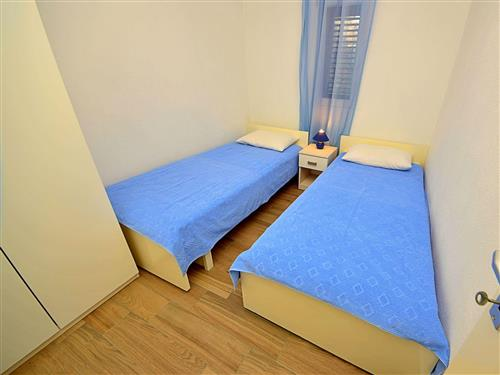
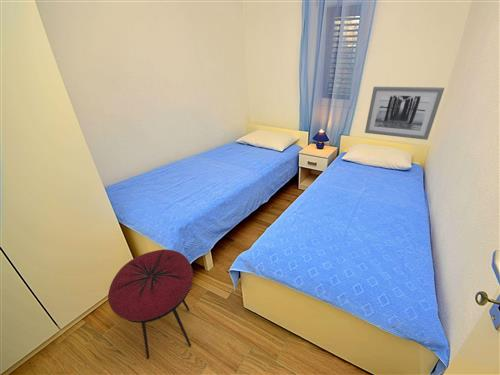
+ wall art (400, 112)
+ stool (160, 304)
